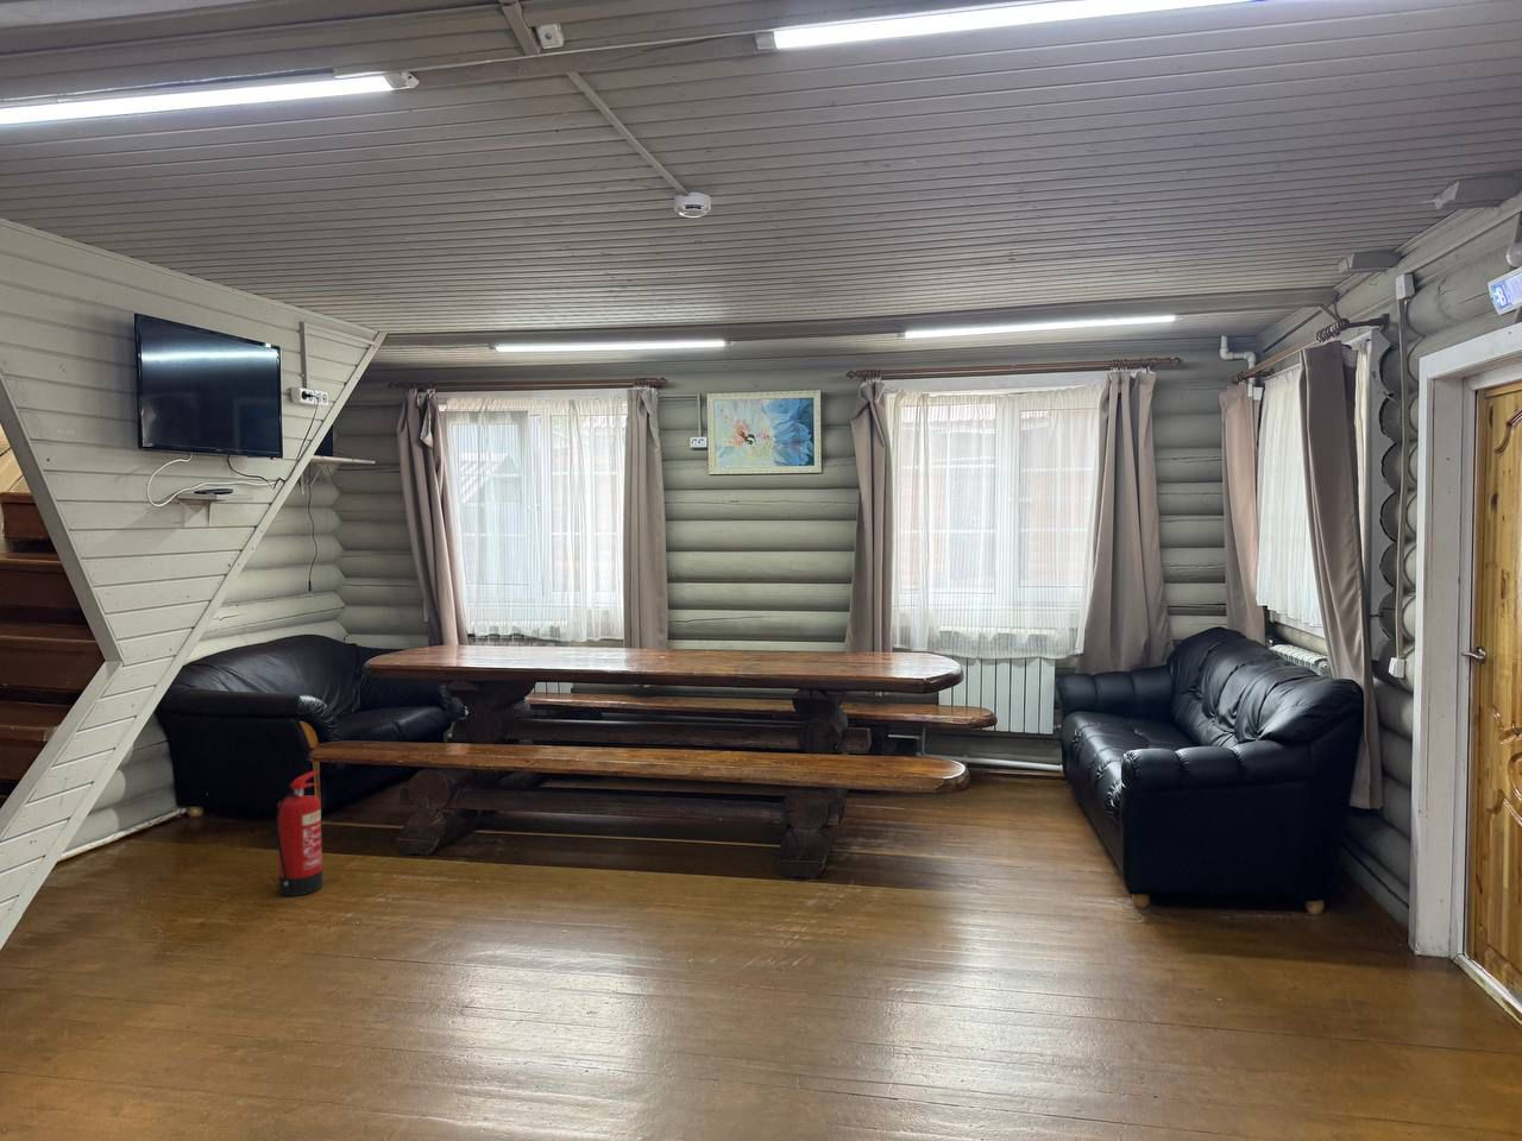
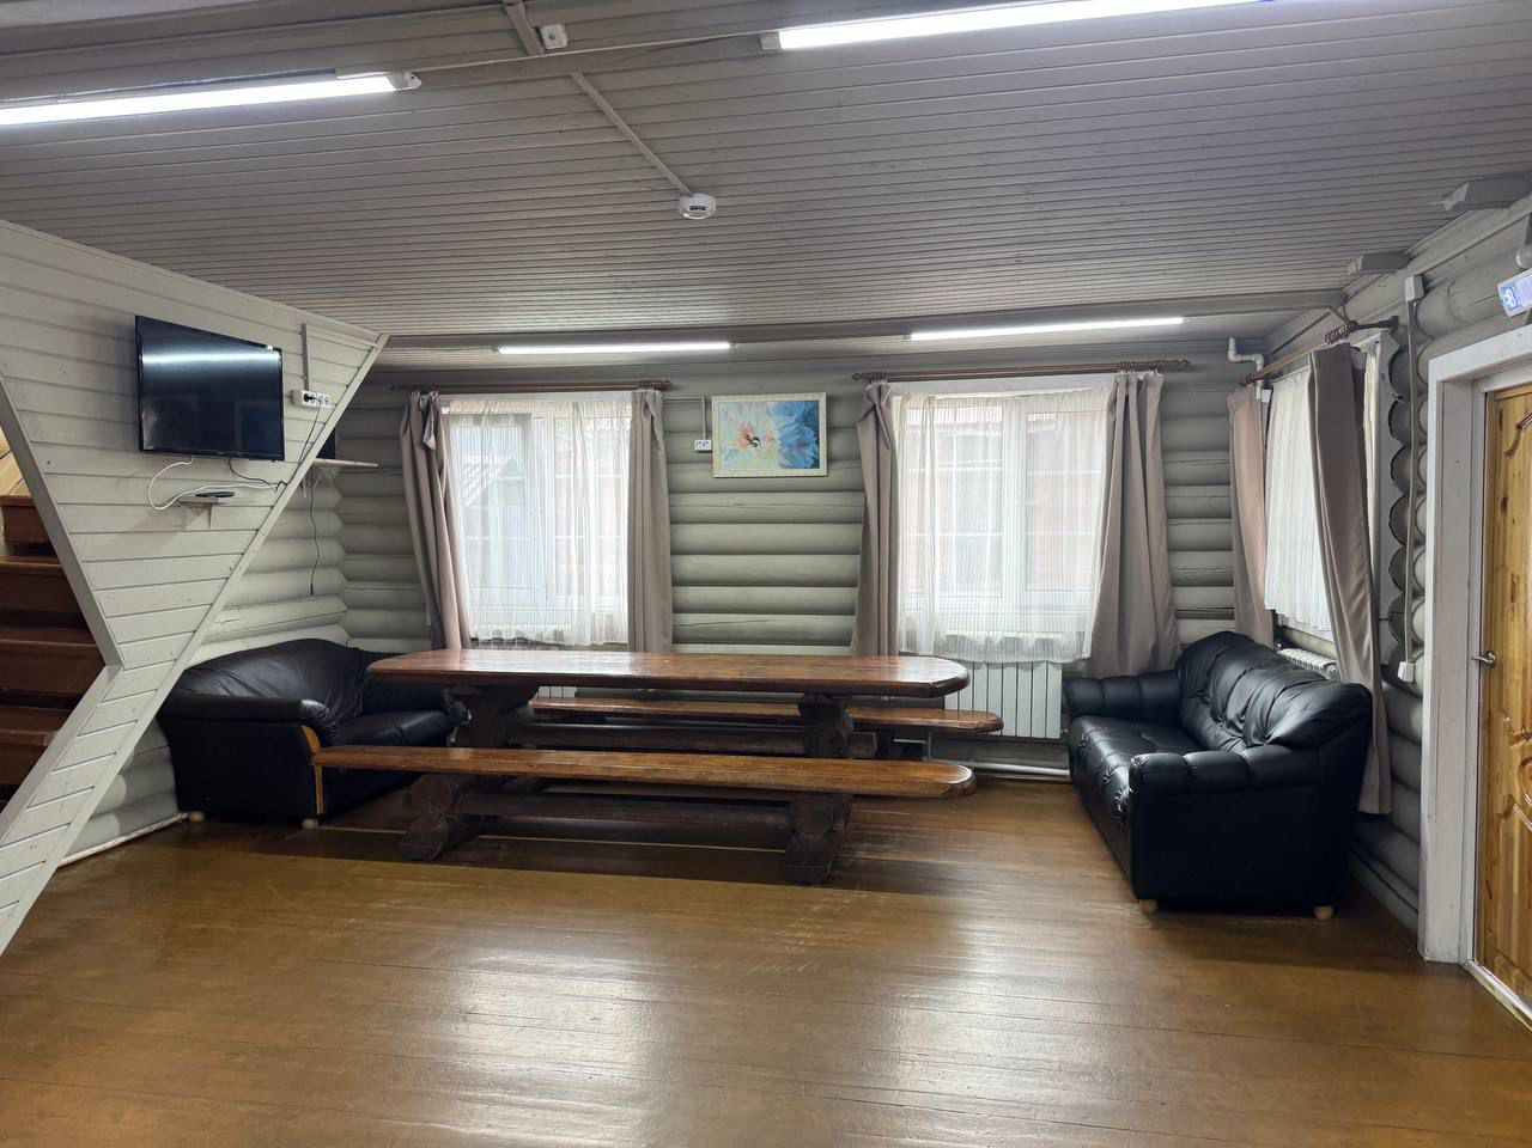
- fire extinguisher (297, 833)
